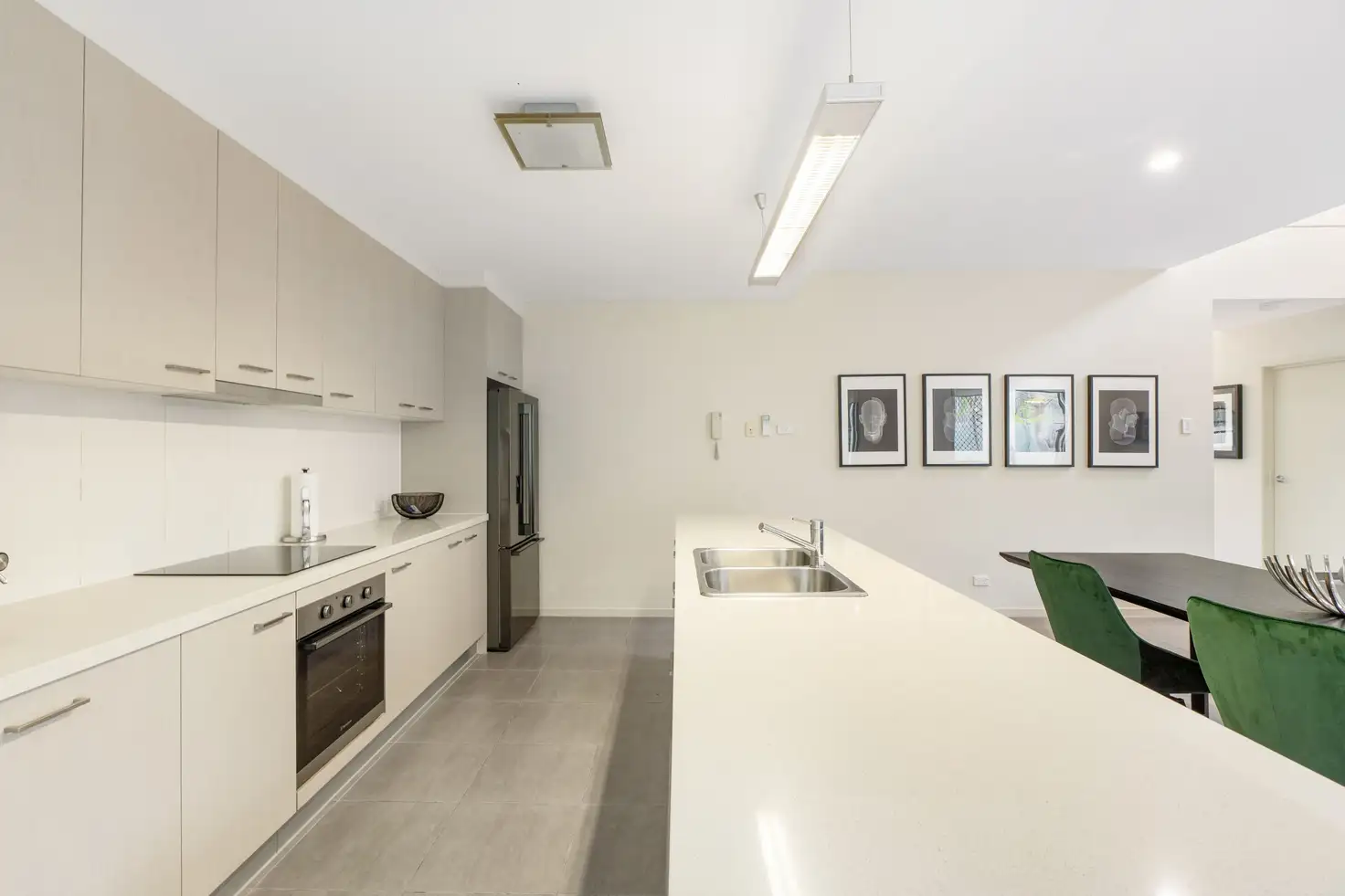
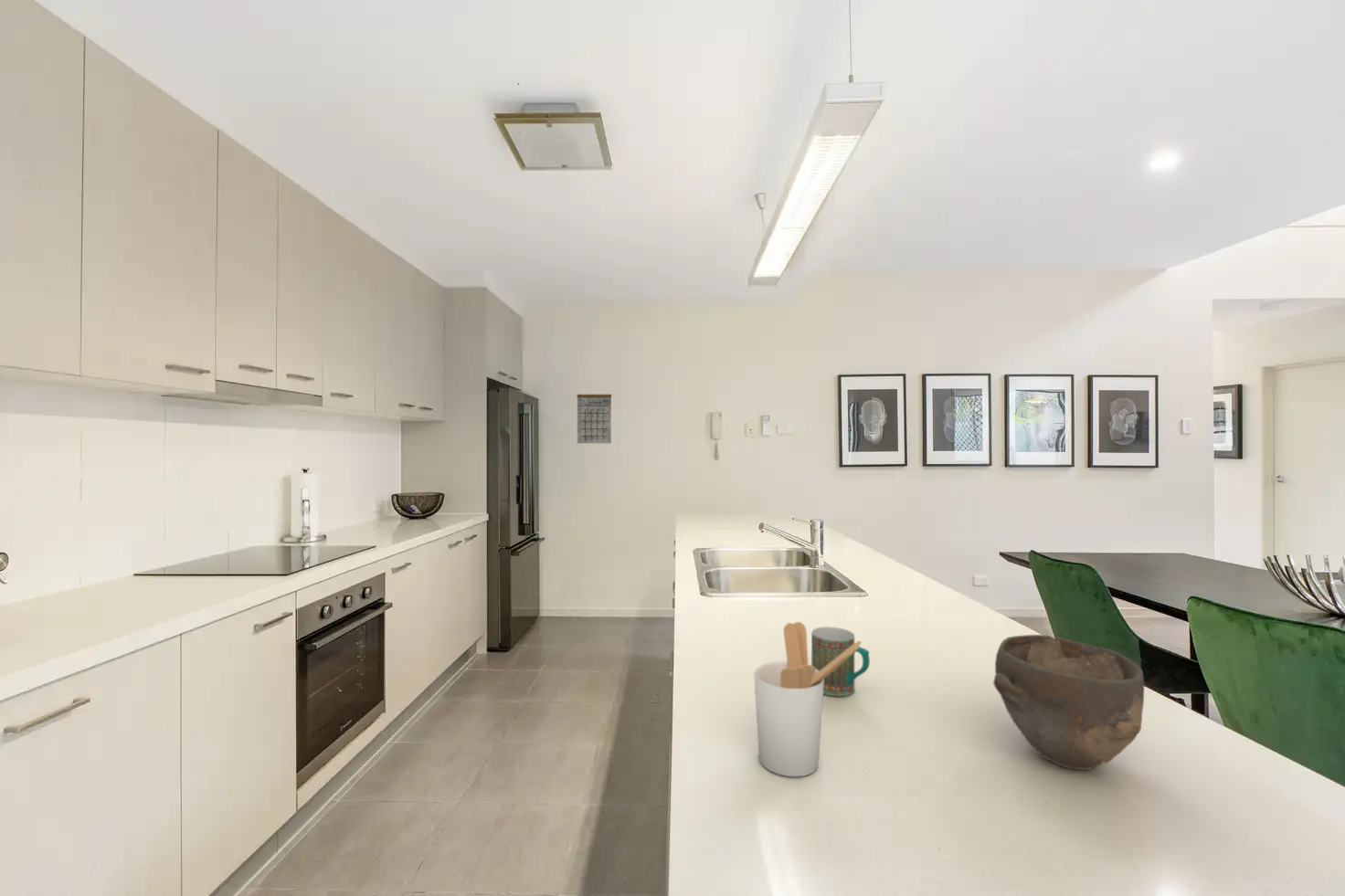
+ bowl (1066, 704)
+ utensil holder (807, 699)
+ mug (841, 664)
+ calendar (594, 413)
